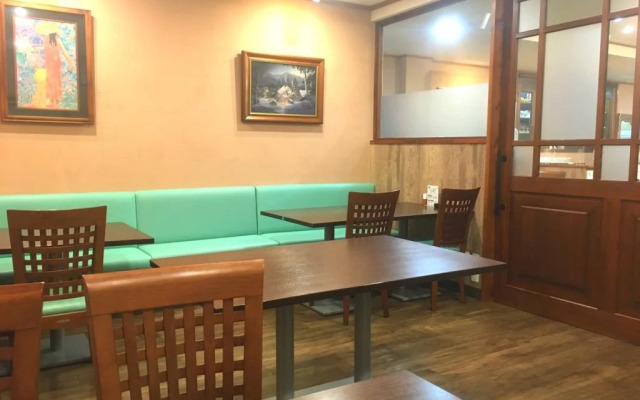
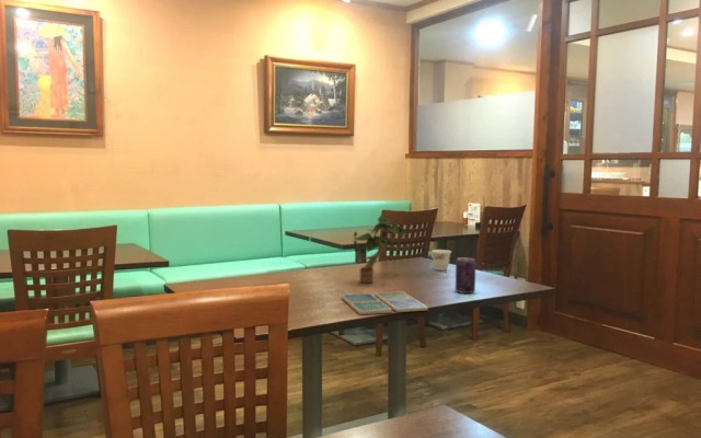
+ teacup (439, 260)
+ drink coaster (382, 302)
+ beverage can (464, 274)
+ potted plant (383, 247)
